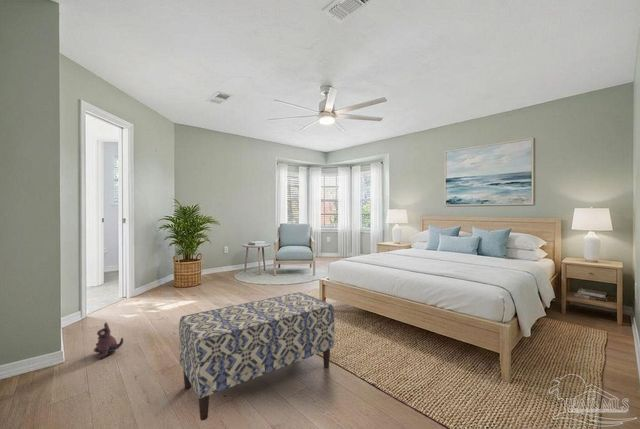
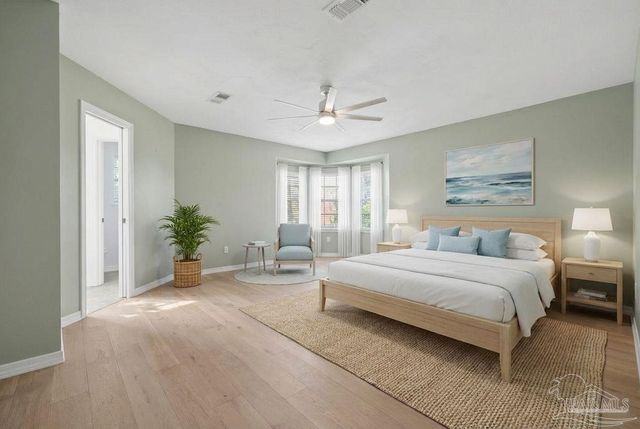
- plush toy (109, 337)
- bench (261, 343)
